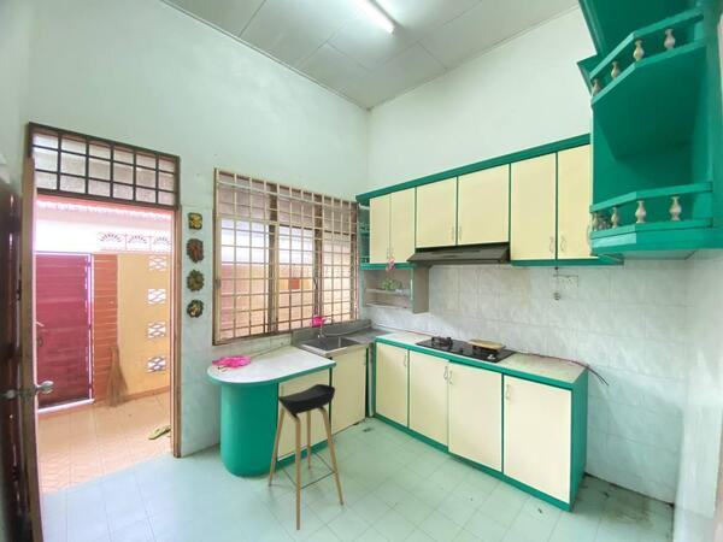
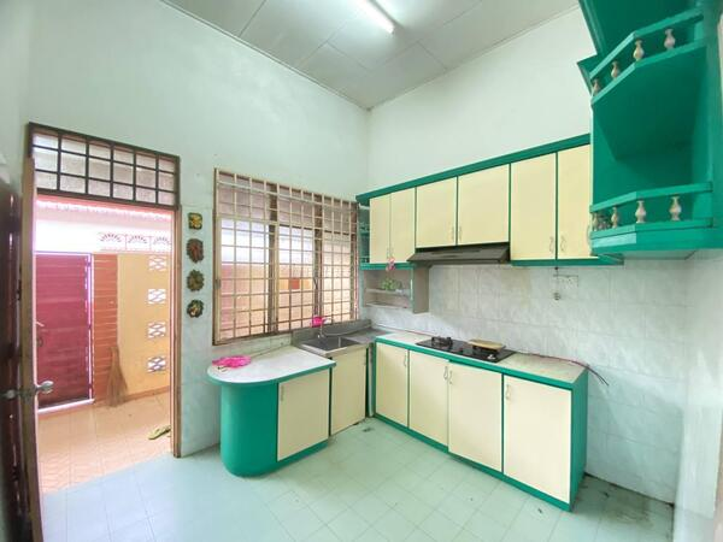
- stool (307, 440)
